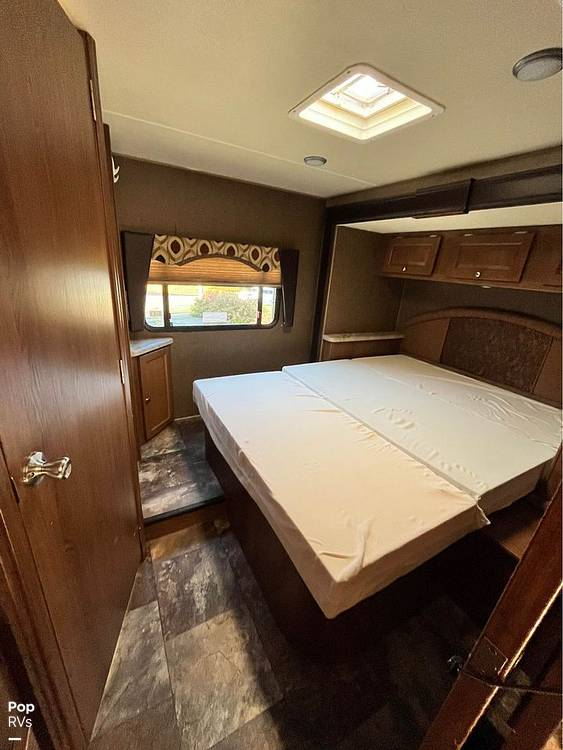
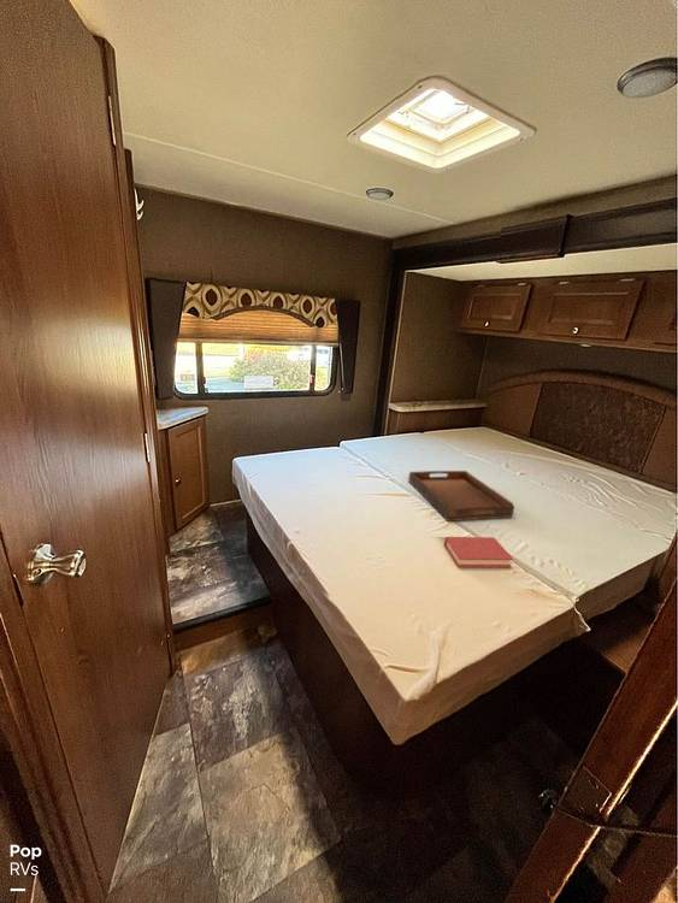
+ book (477, 551)
+ serving tray (458, 492)
